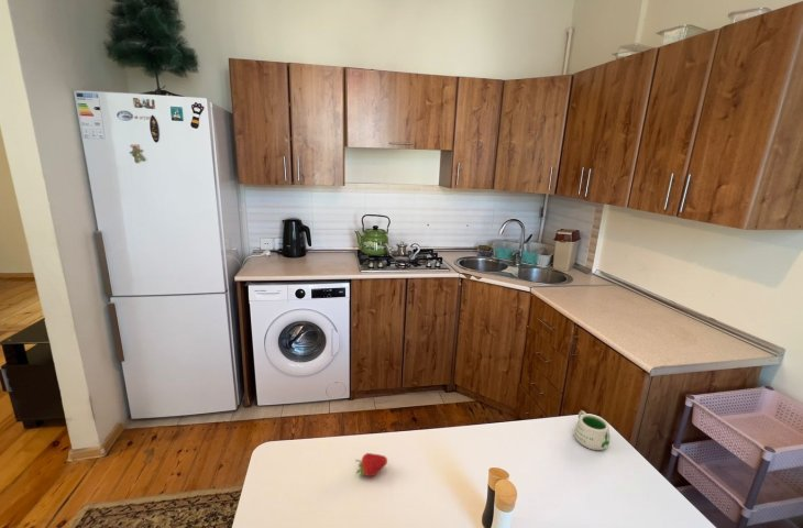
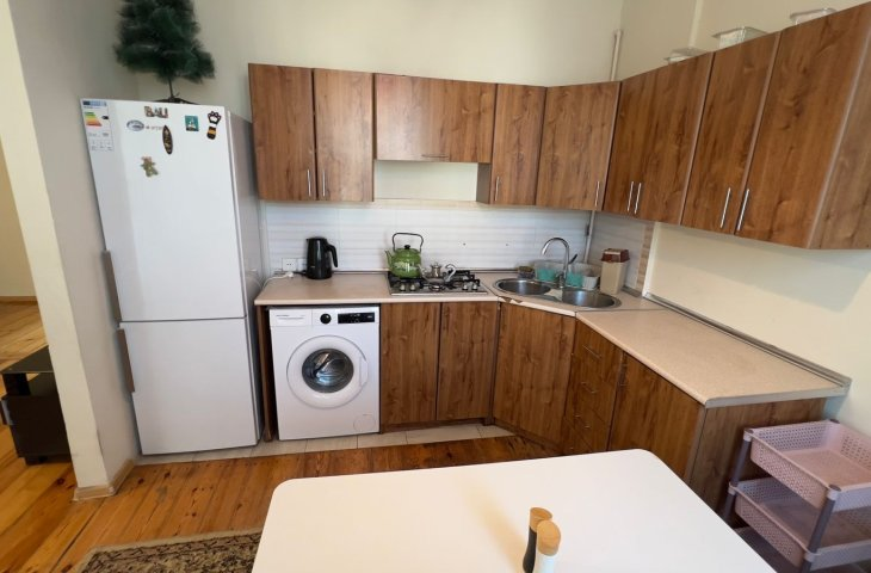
- mug (590, 427)
- fruit (371, 464)
